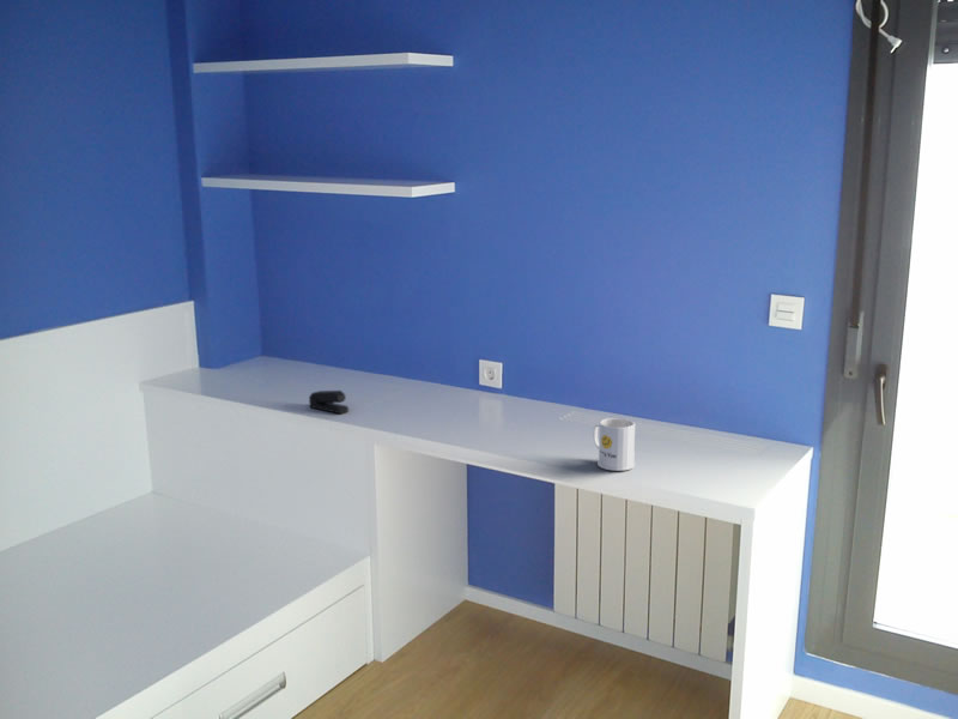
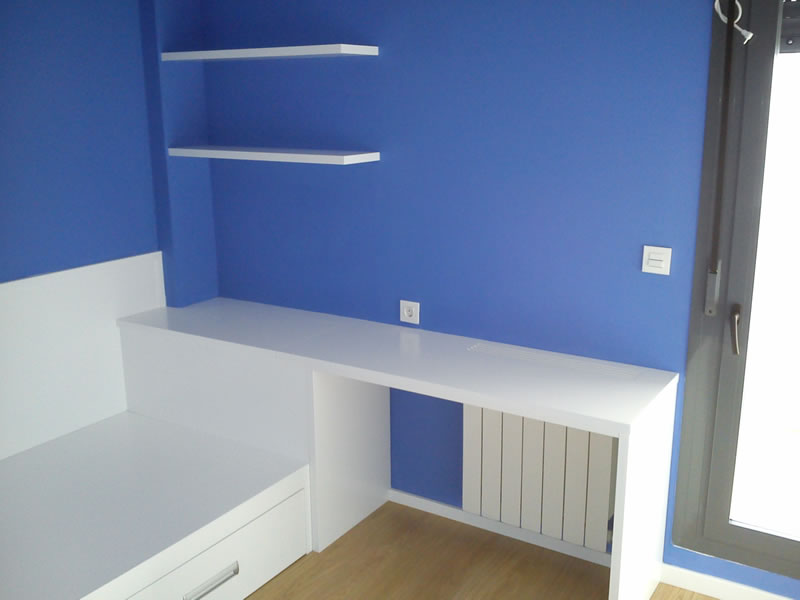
- stapler (328, 399)
- mug (611, 442)
